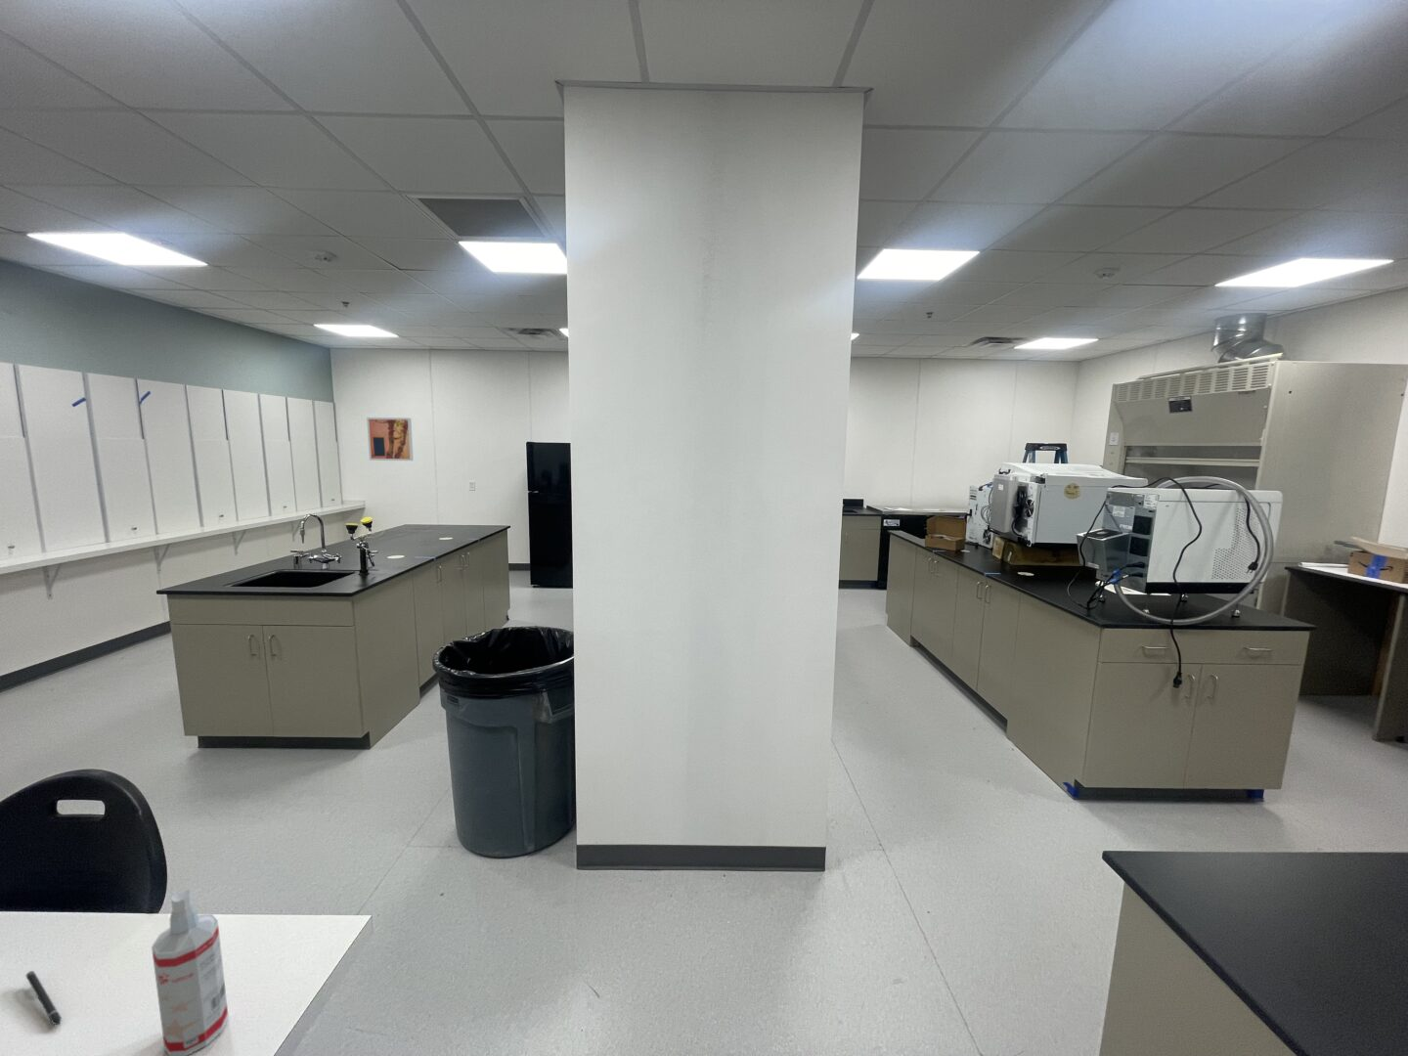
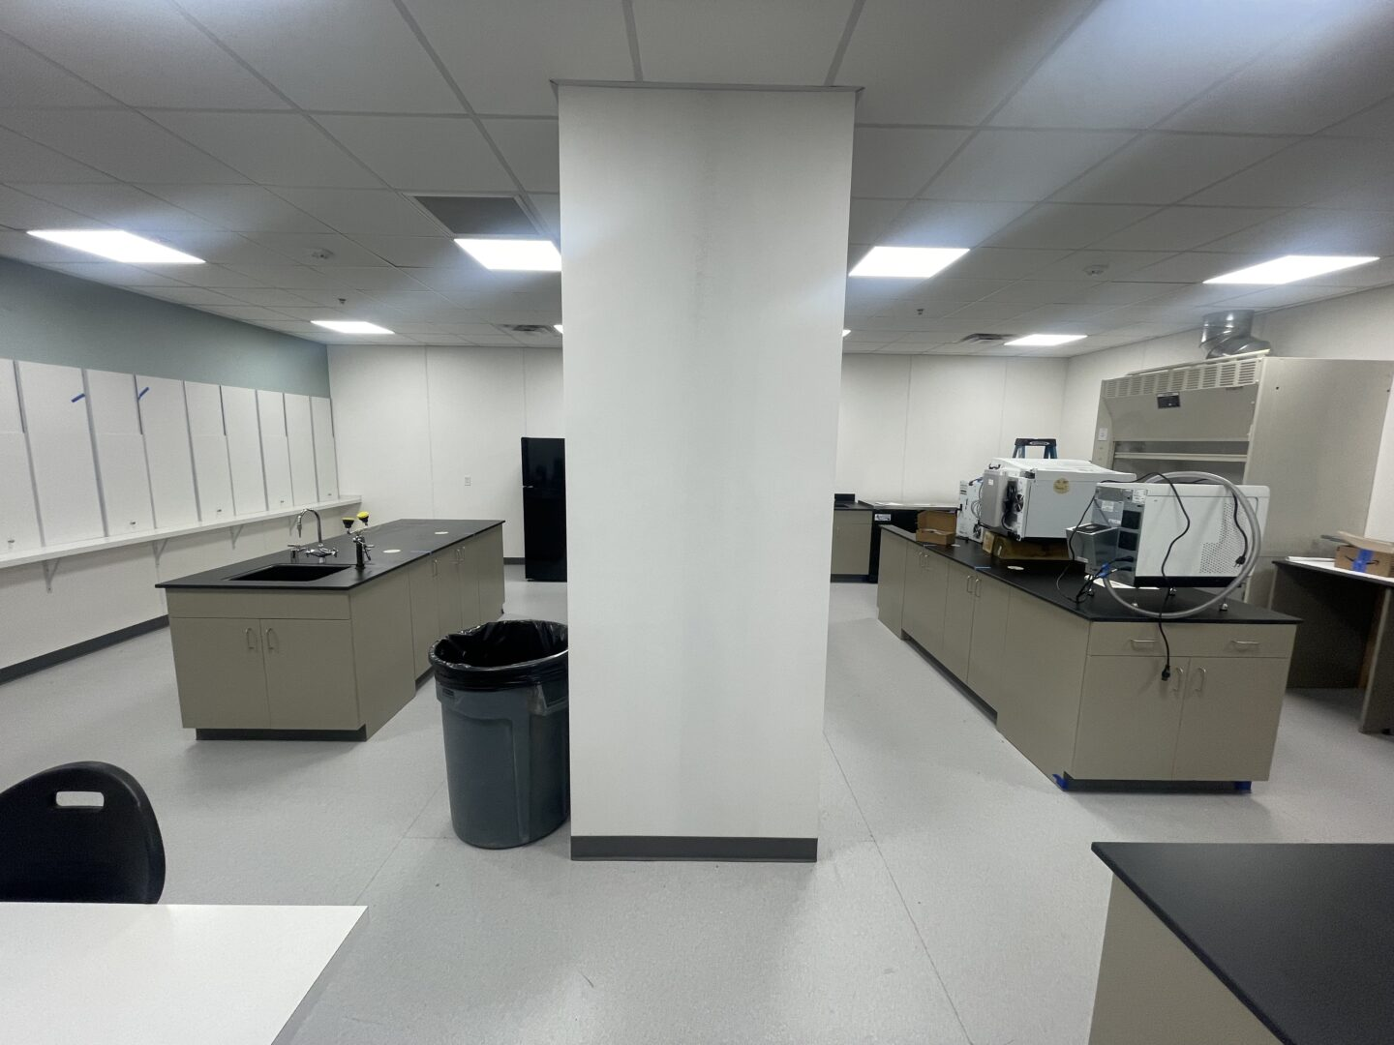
- spray bottle (188, 964)
- wall art (390, 439)
- pen (44, 997)
